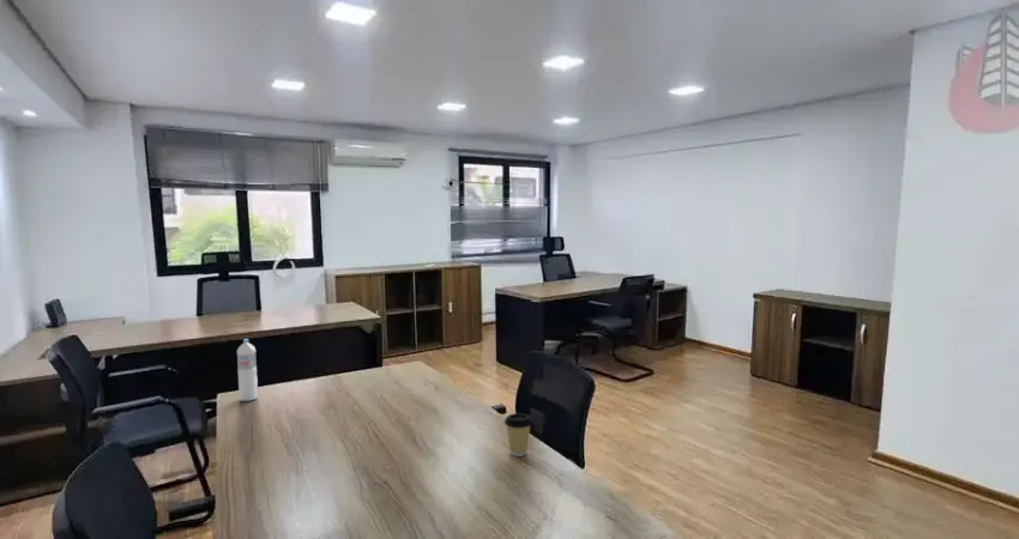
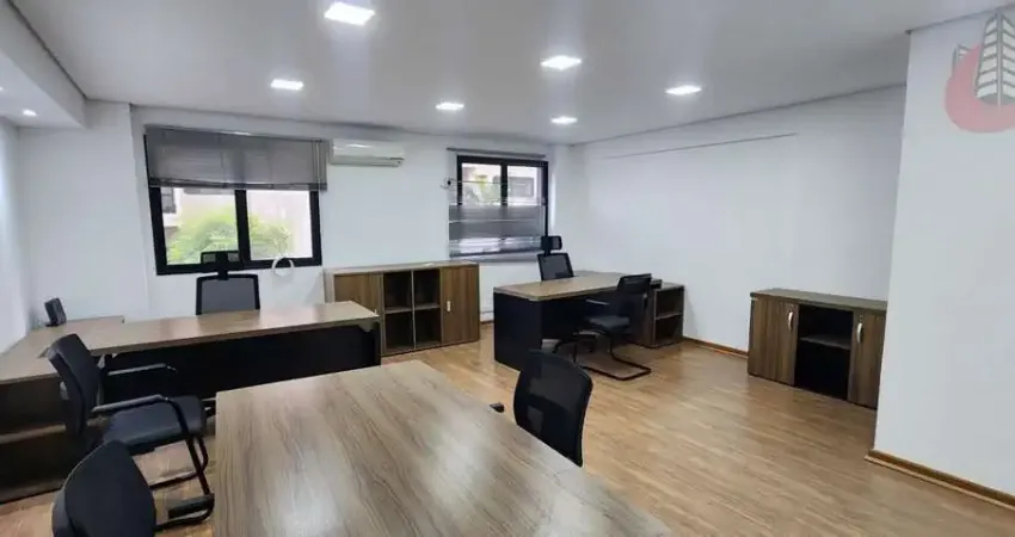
- water bottle (247, 369)
- coffee cup (518, 434)
